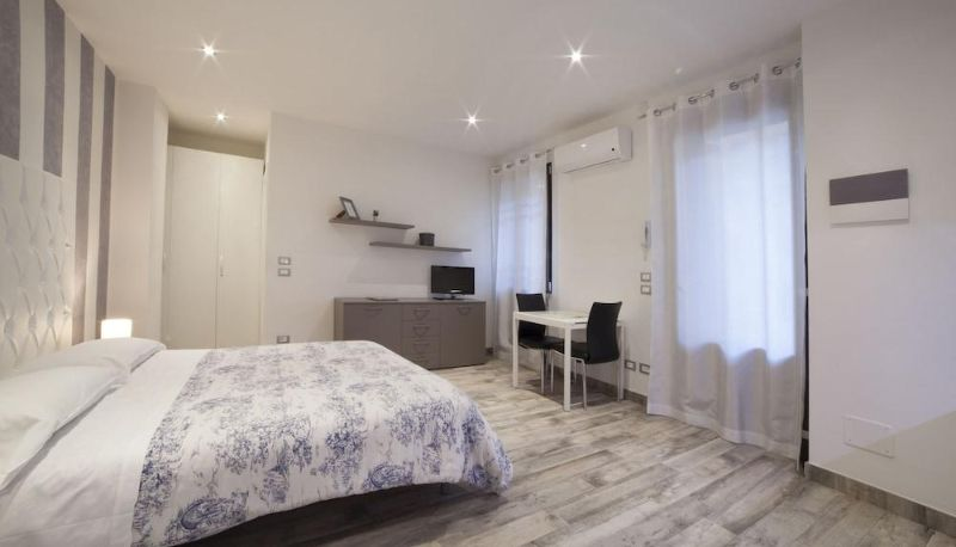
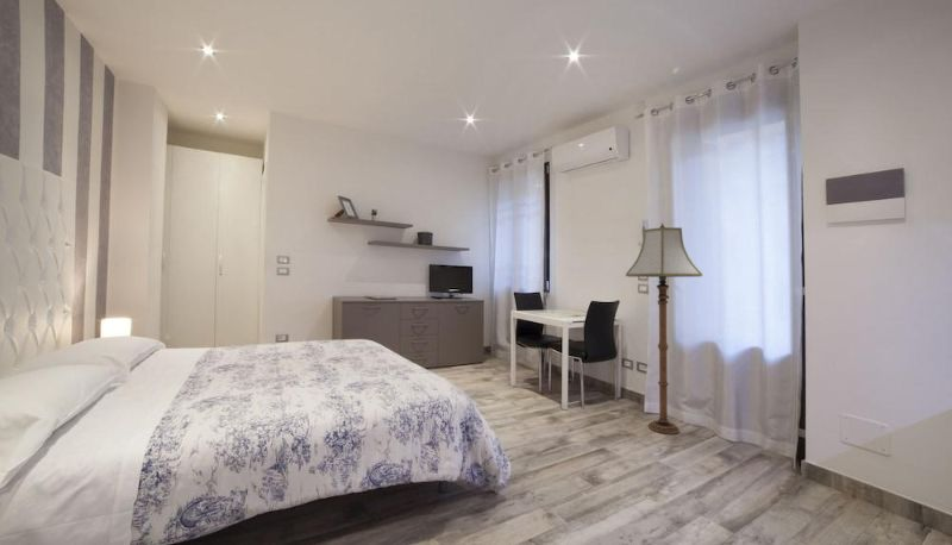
+ floor lamp (663, 325)
